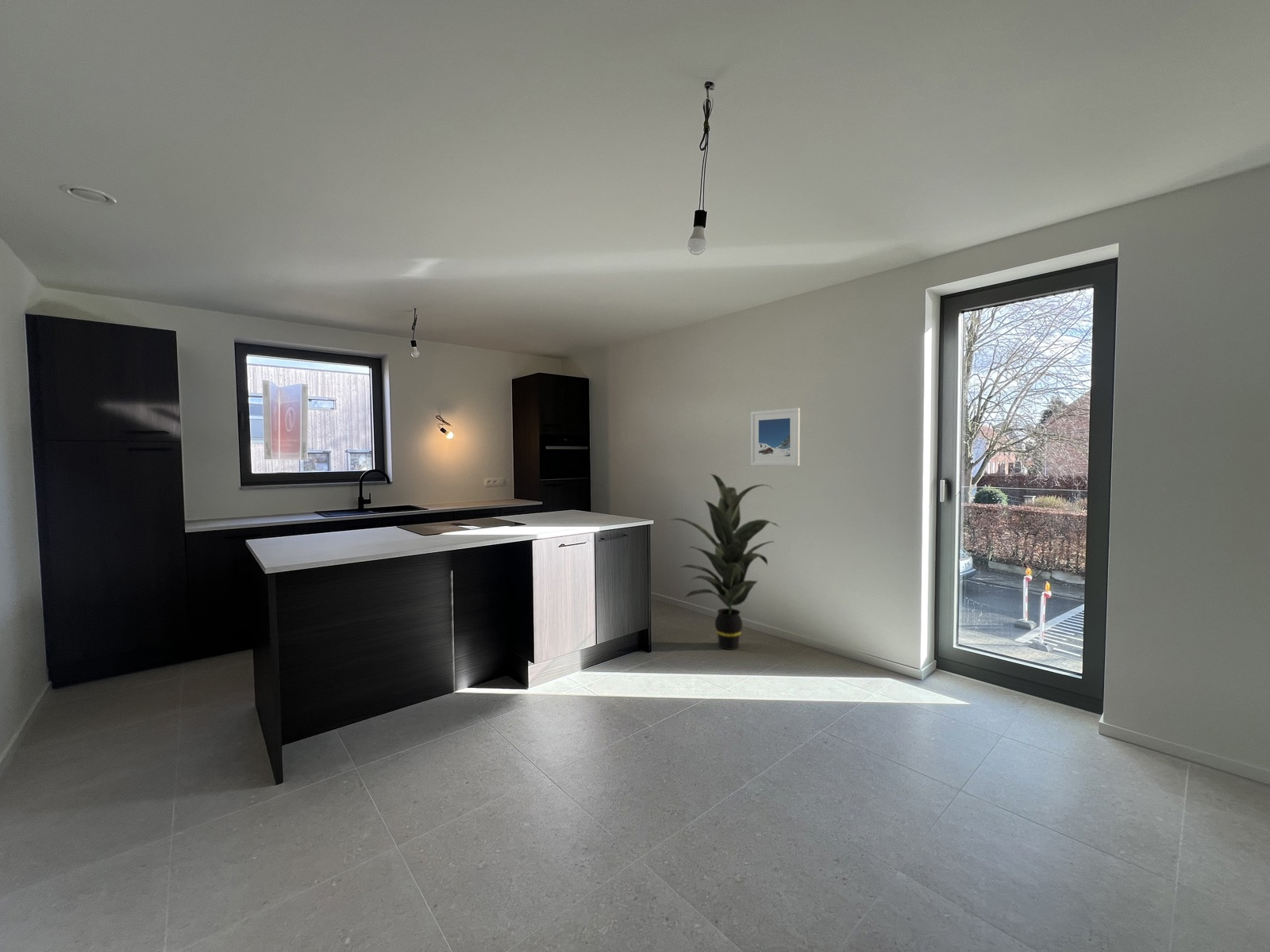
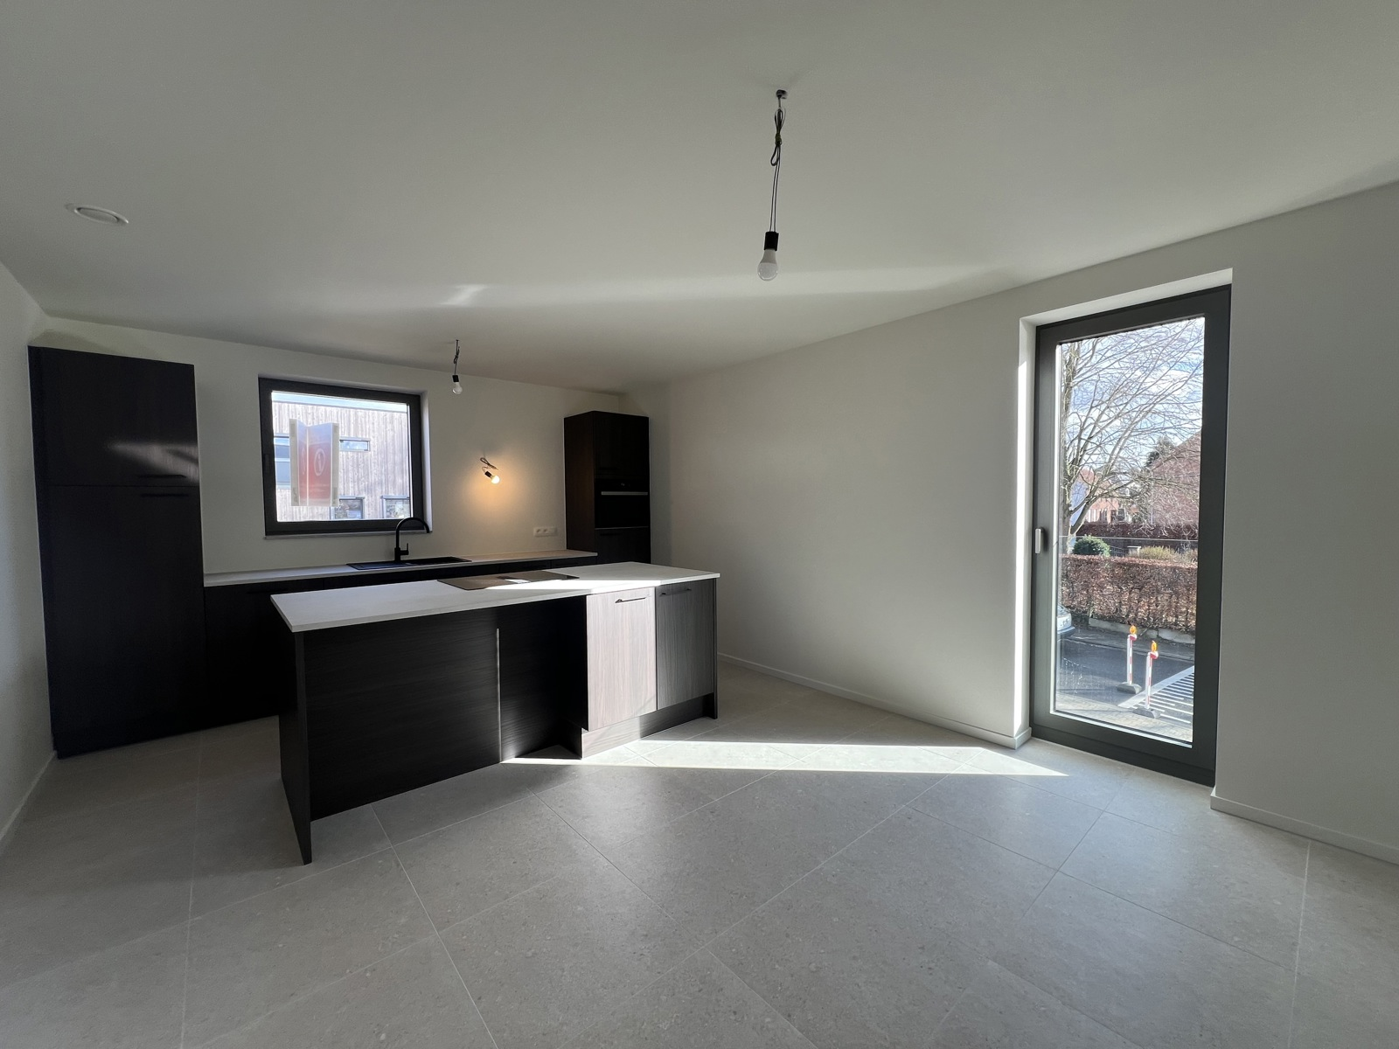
- indoor plant (726, 559)
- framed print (774, 437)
